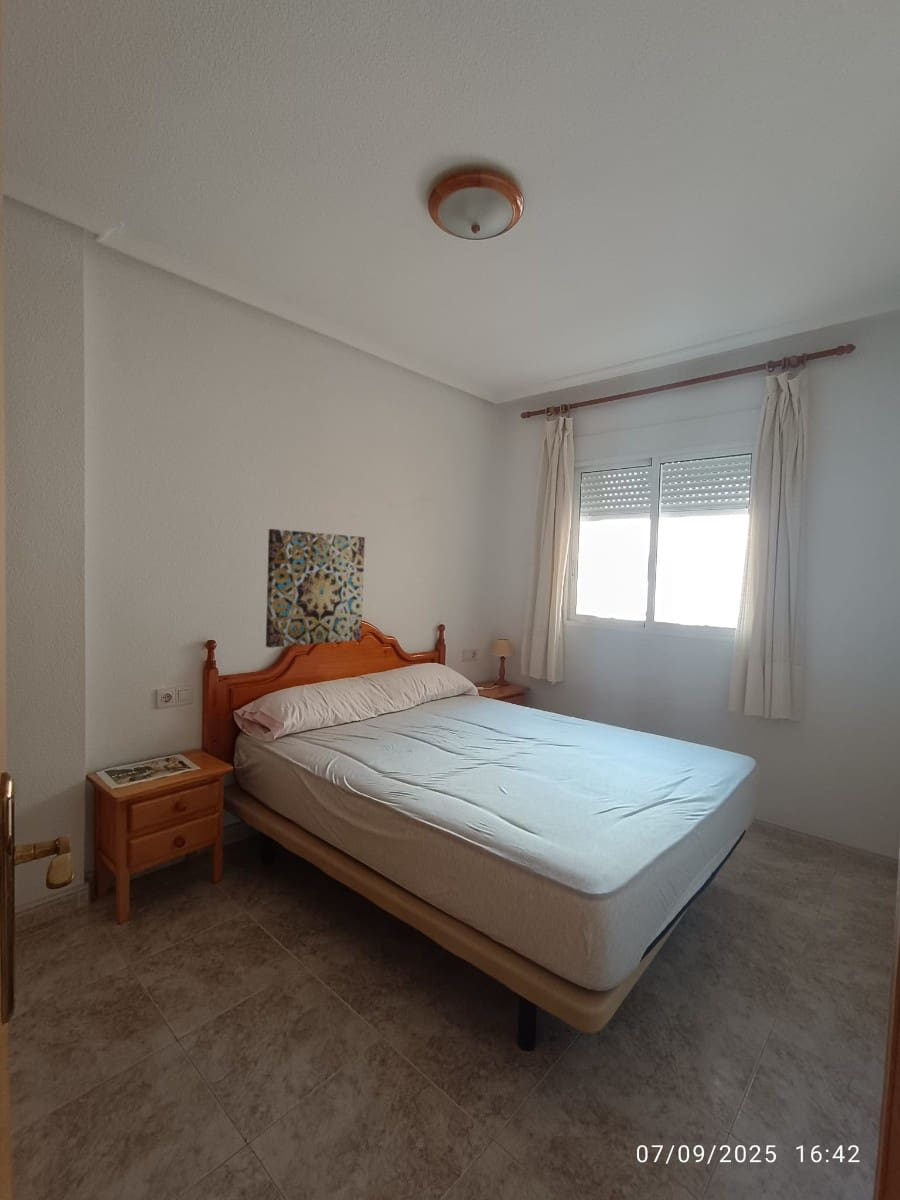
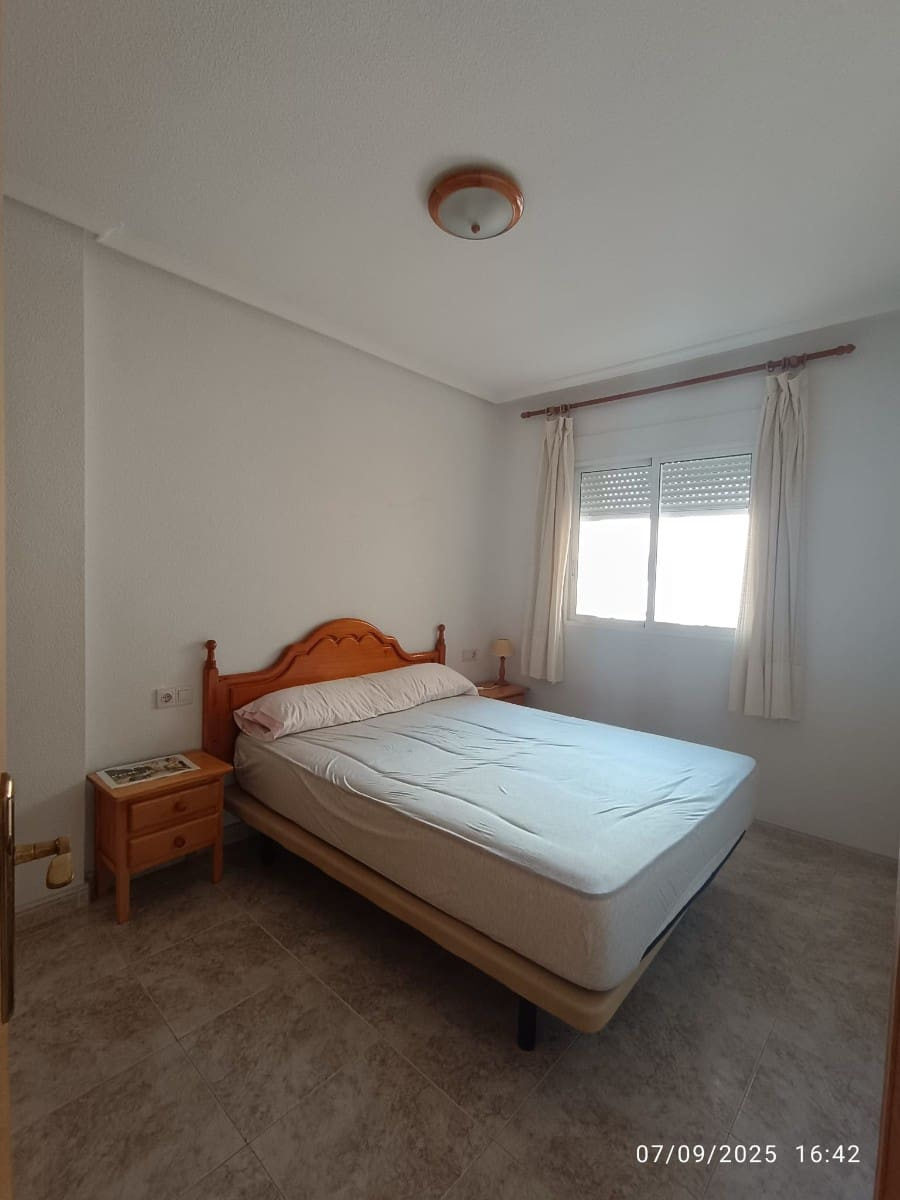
- wall art (318, 588)
